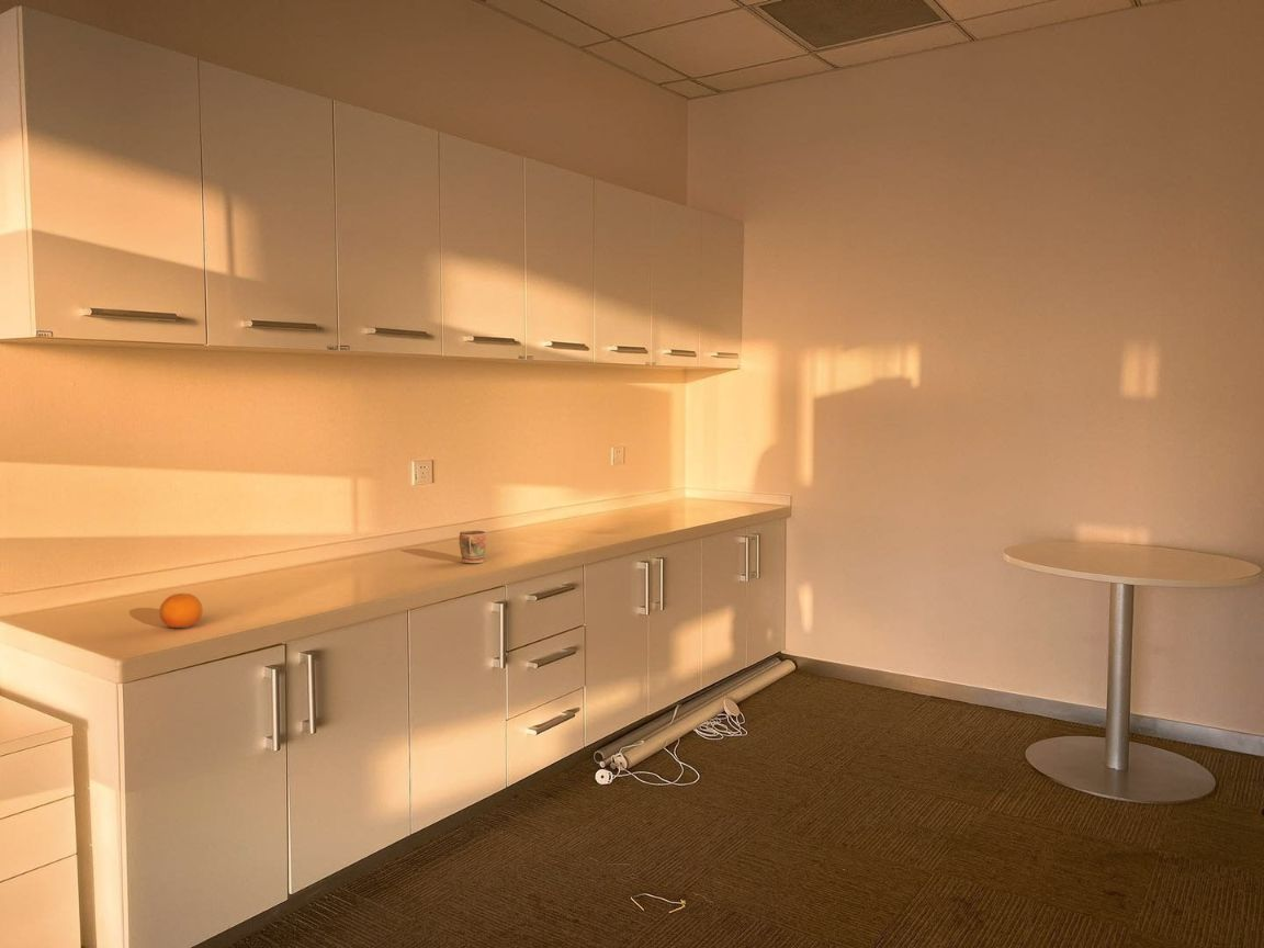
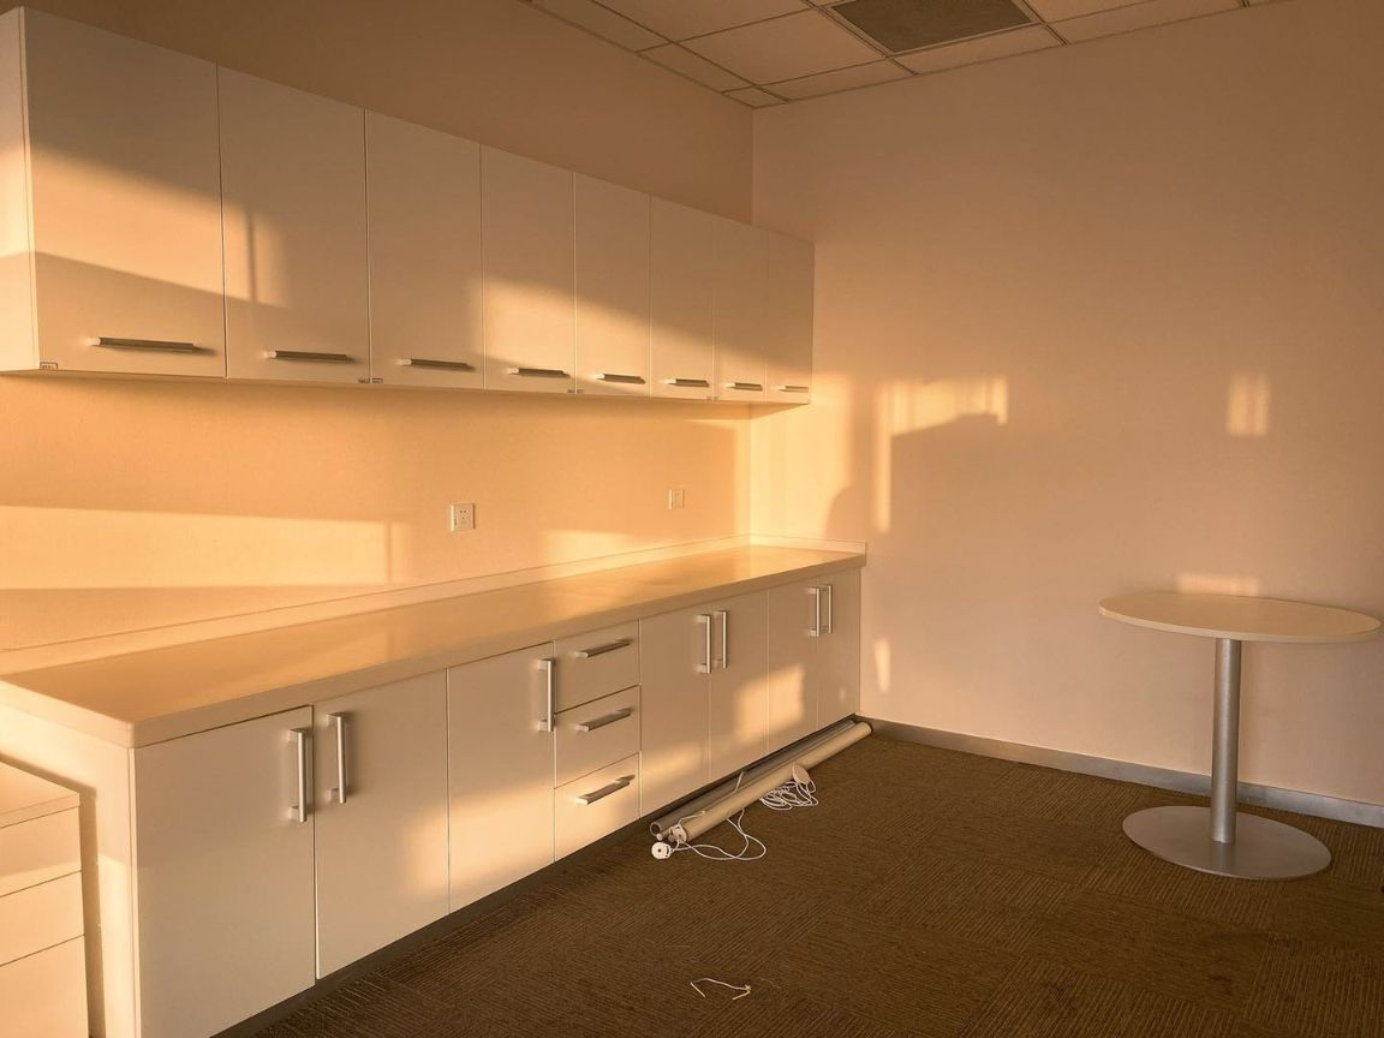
- fruit (181, 610)
- mug (471, 546)
